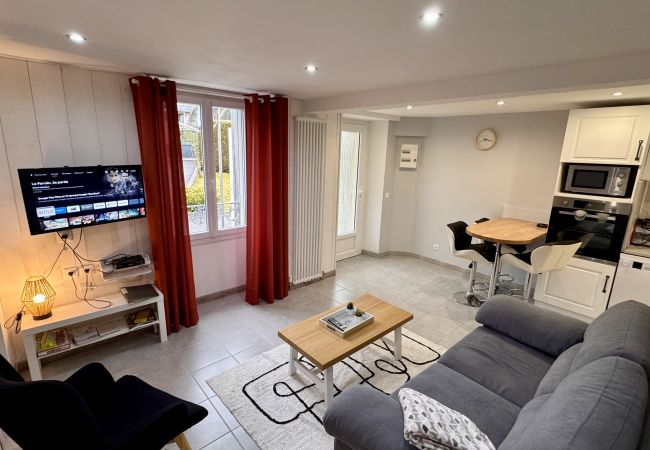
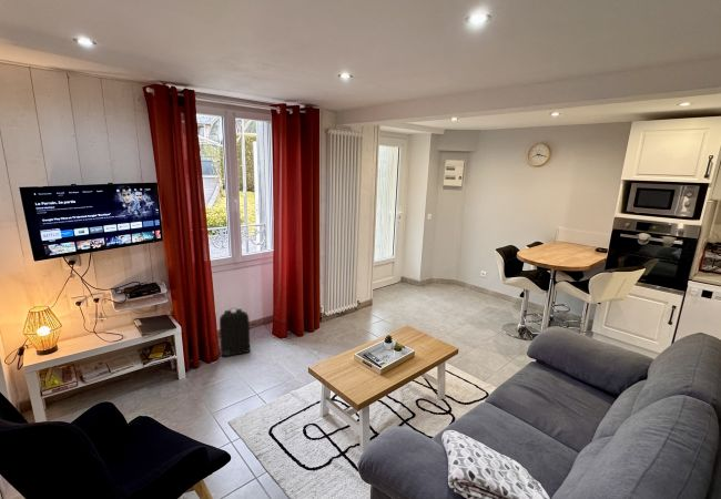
+ backpack (234, 328)
